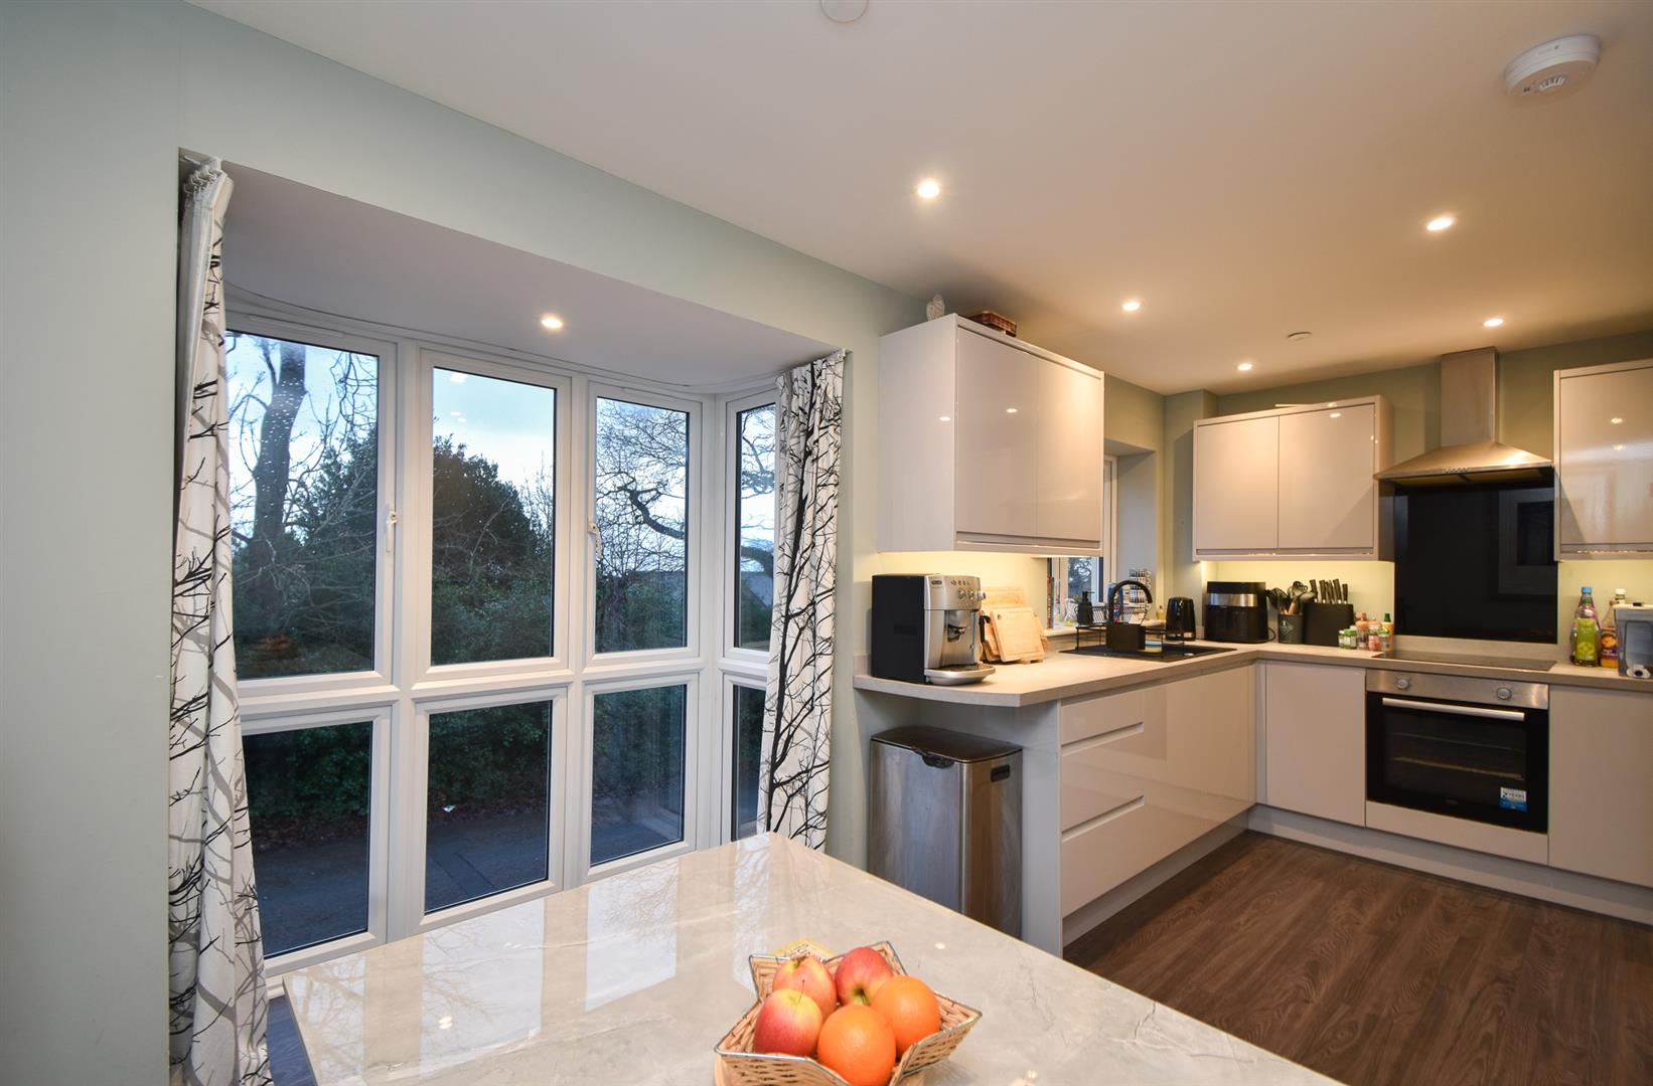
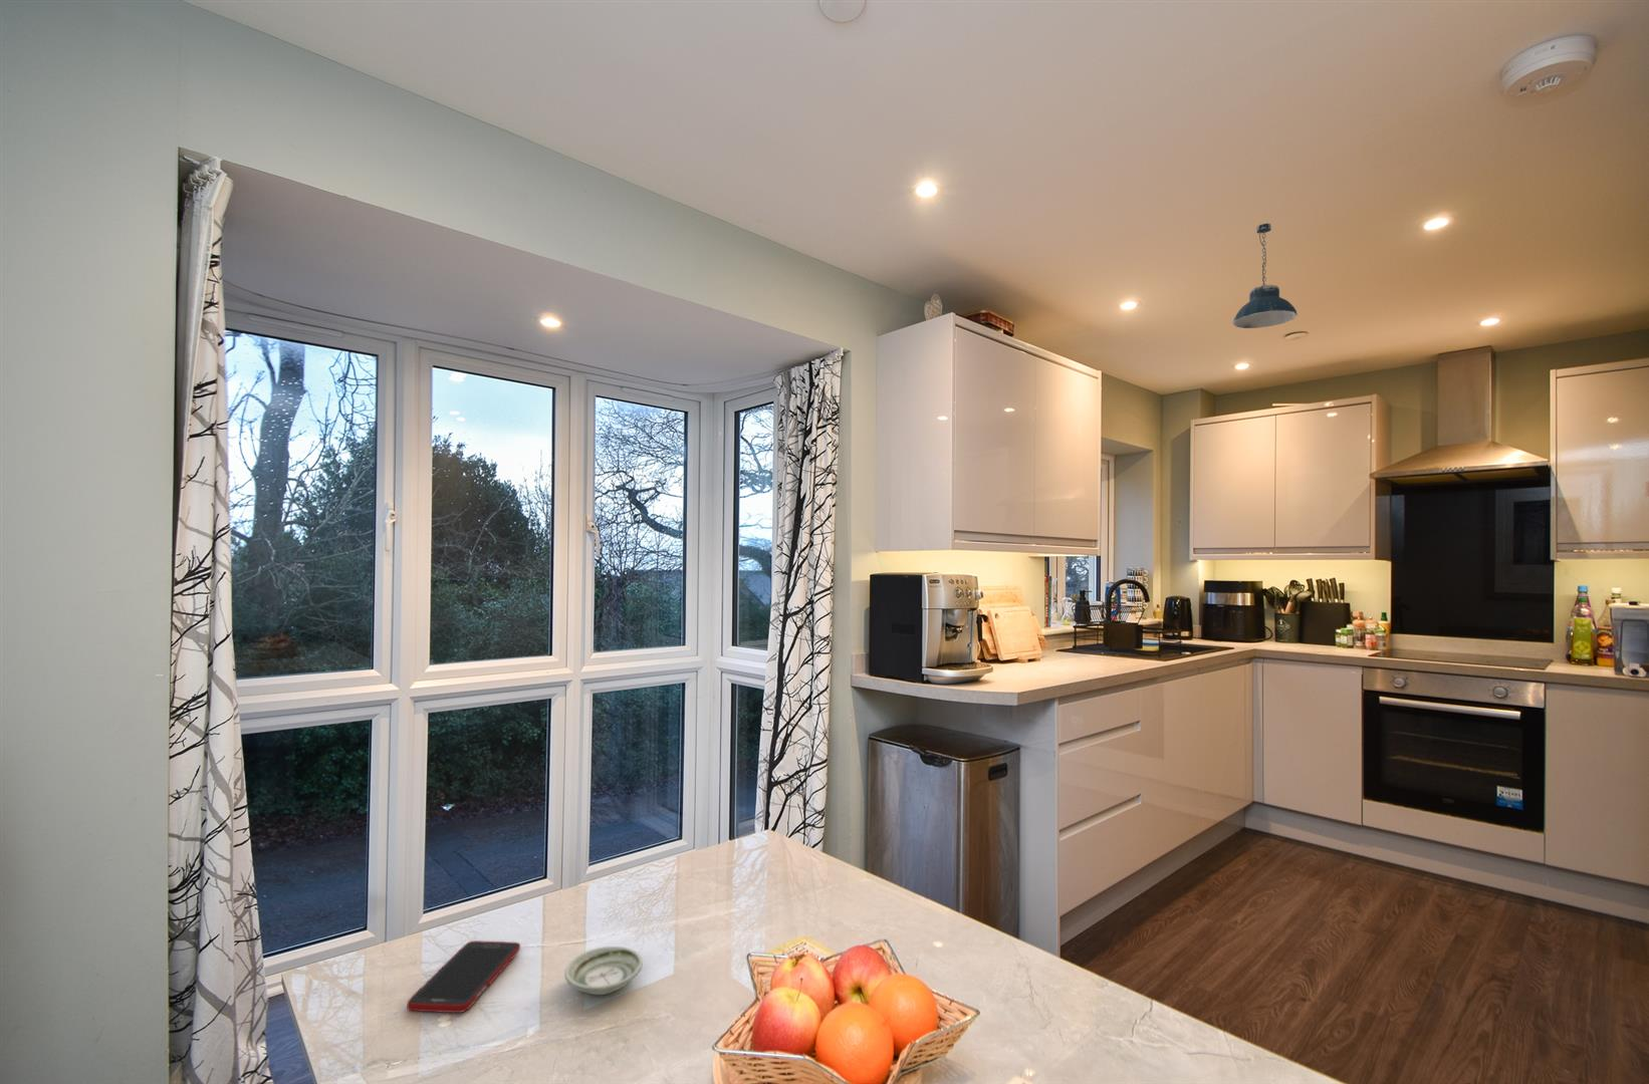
+ saucer (604, 974)
+ pendant light (1263, 273)
+ cell phone (467, 974)
